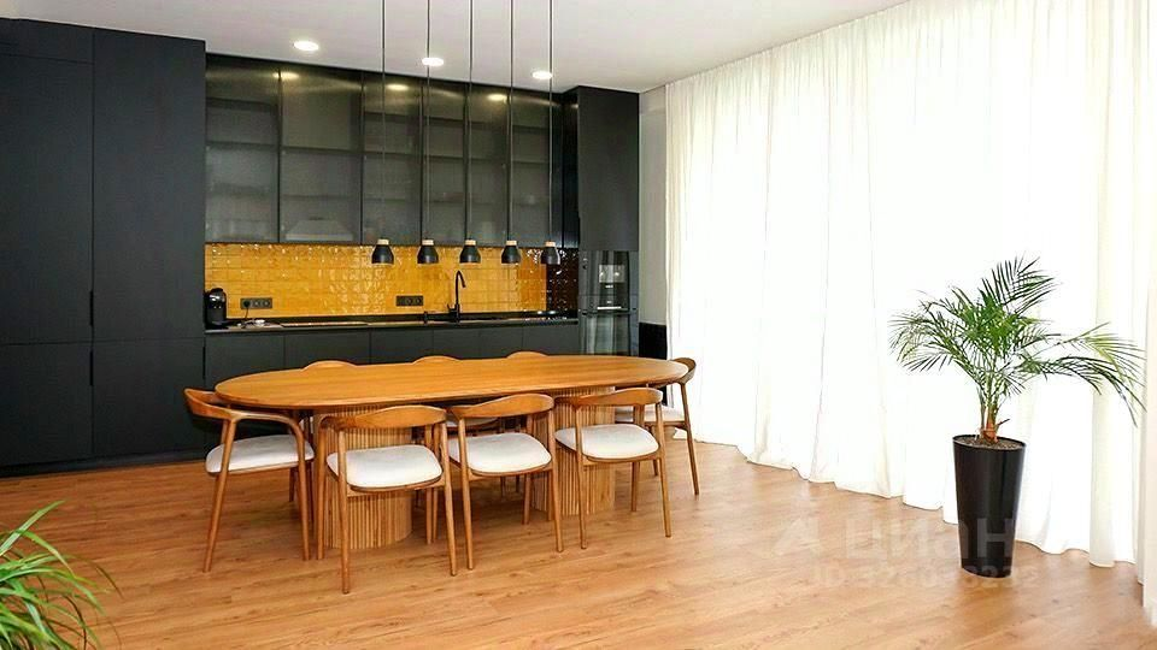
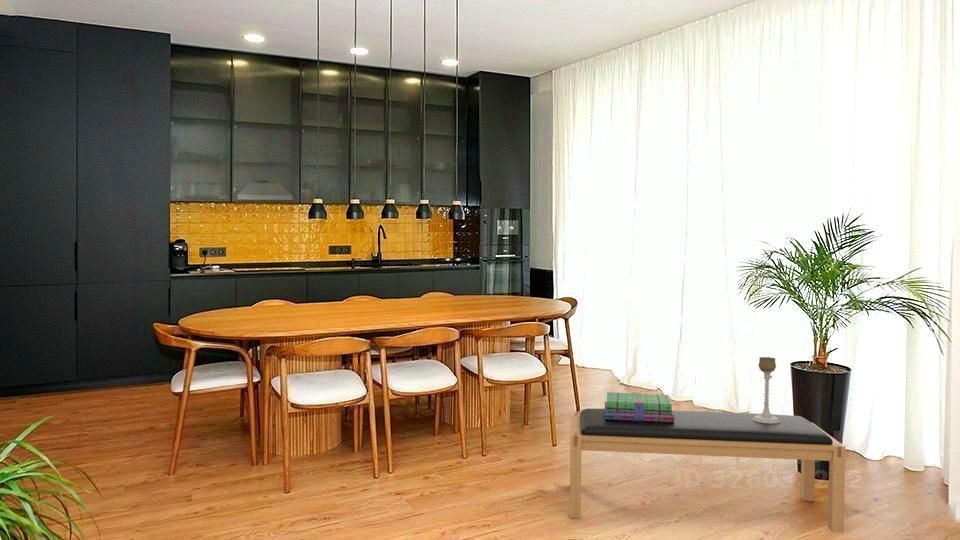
+ stack of books (638, 406)
+ bench (696, 454)
+ candle holder (766, 389)
